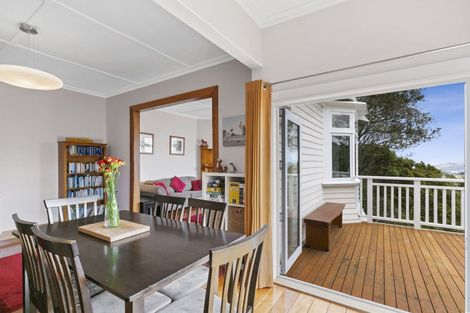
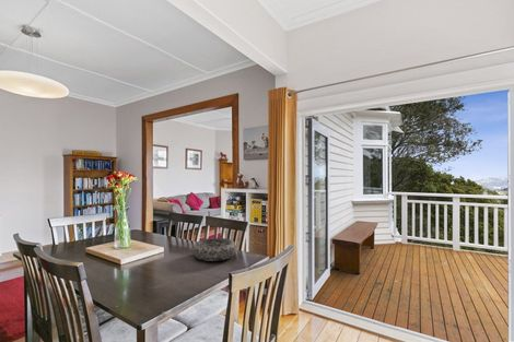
+ decorative bowl (214, 248)
